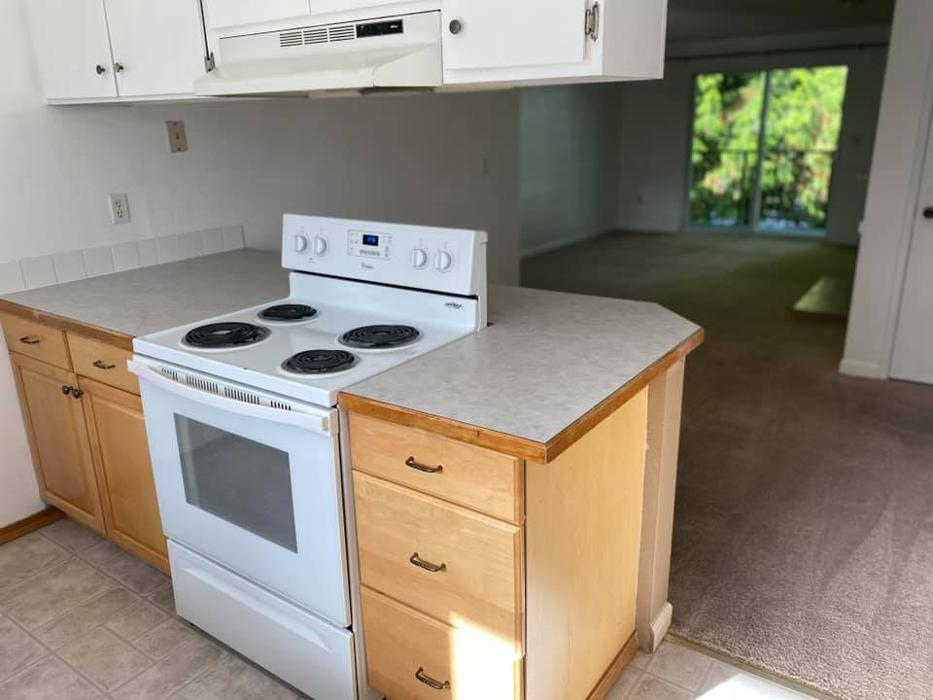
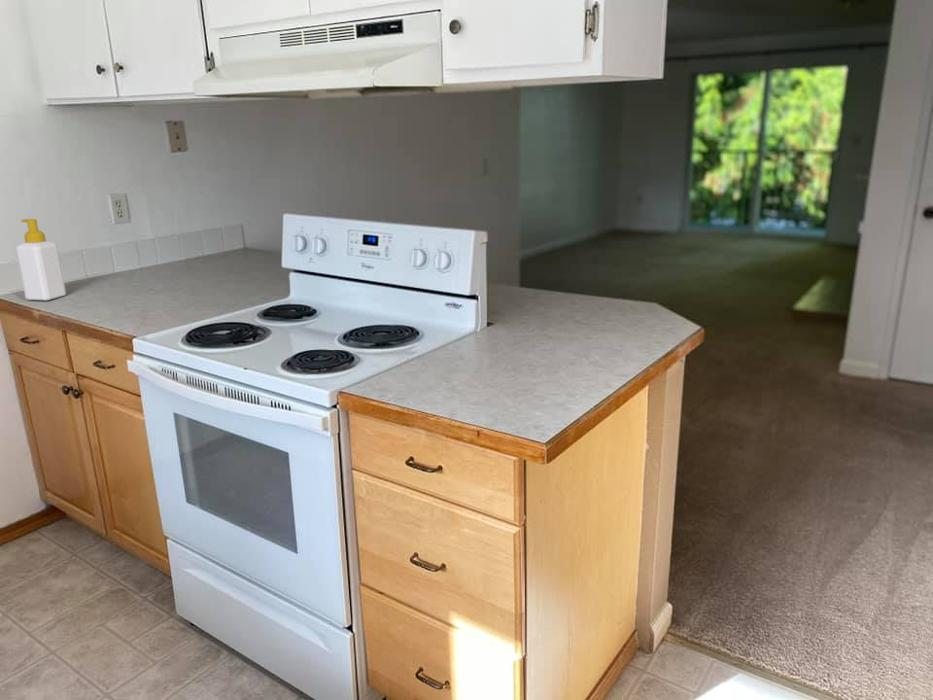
+ soap bottle (39, 259)
